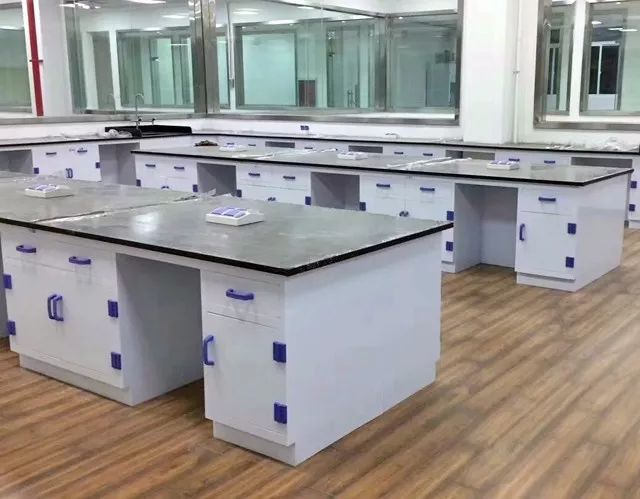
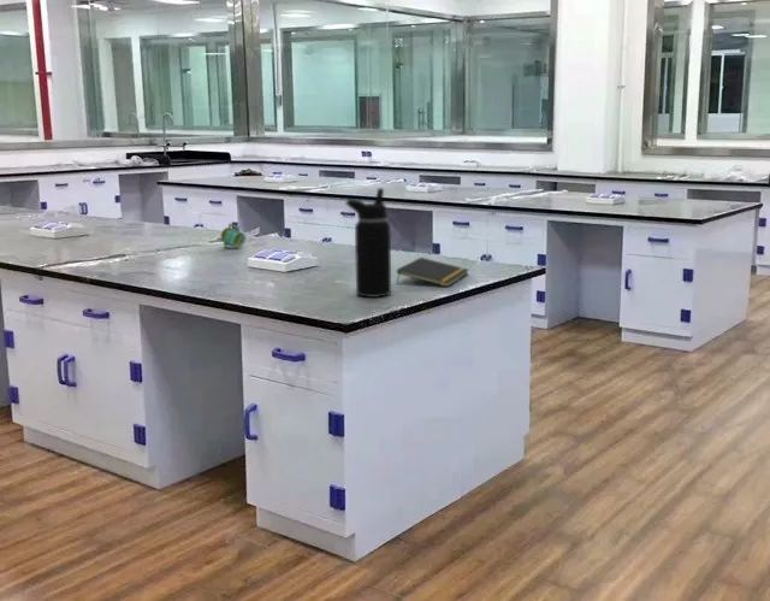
+ notepad (433, 271)
+ measuring cup (239, 236)
+ water bottle (368, 242)
